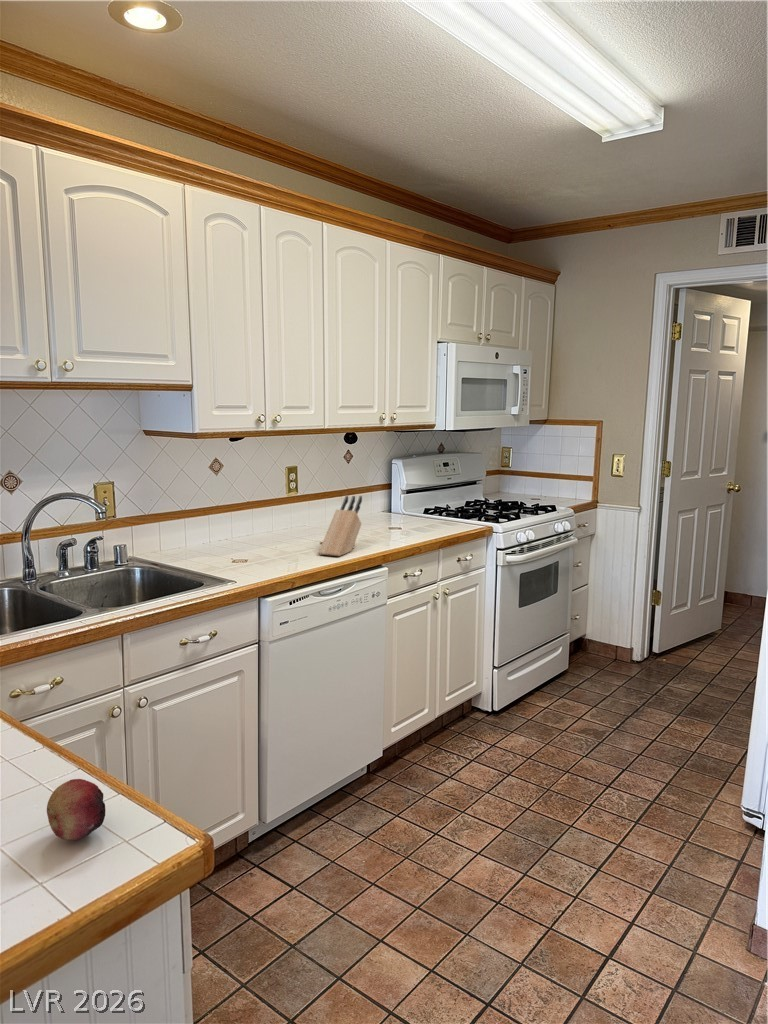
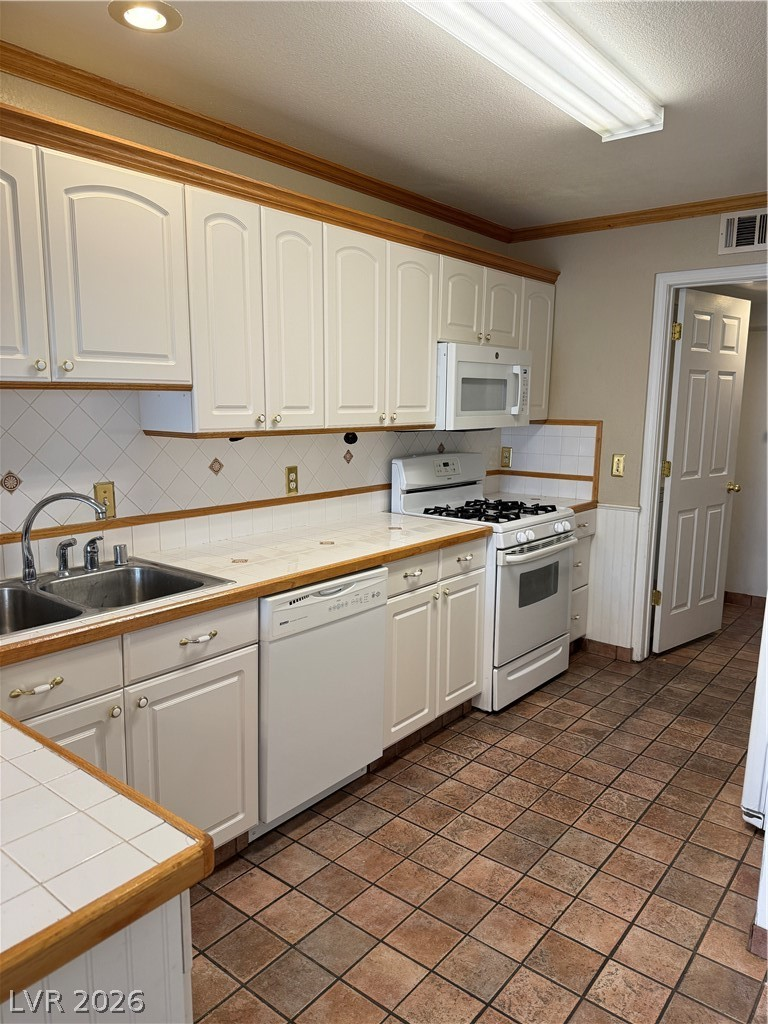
- knife block (342, 524)
- fruit (76, 809)
